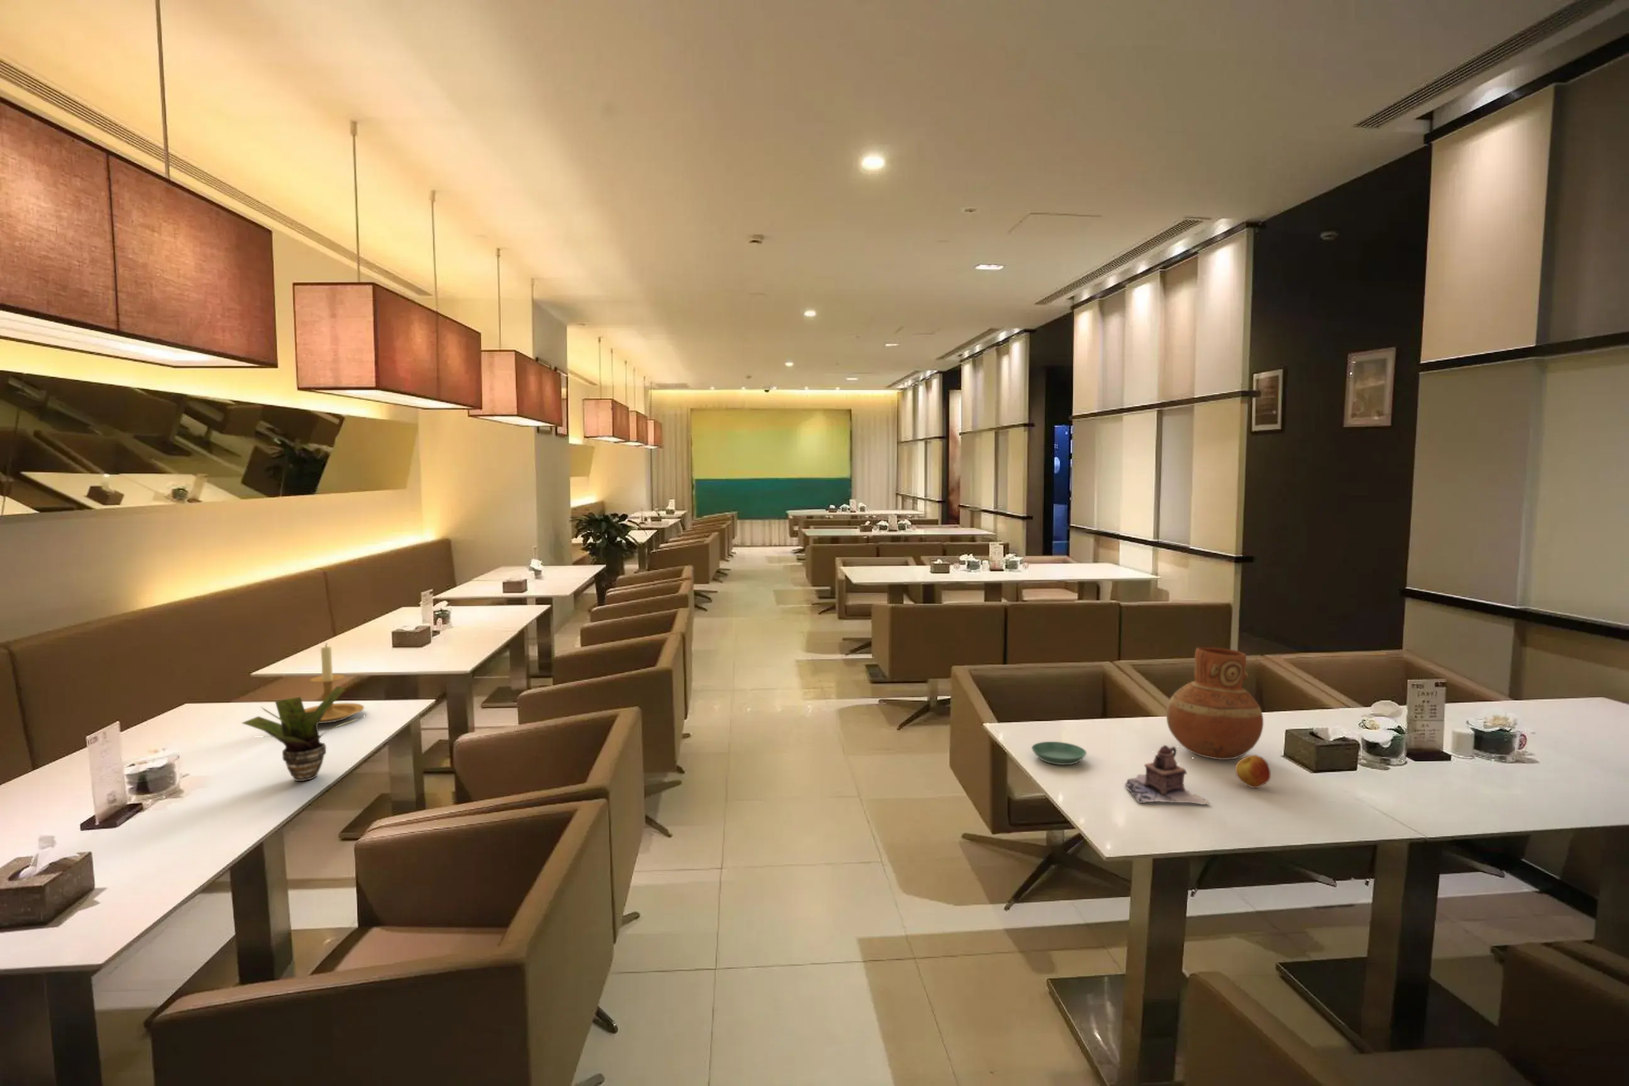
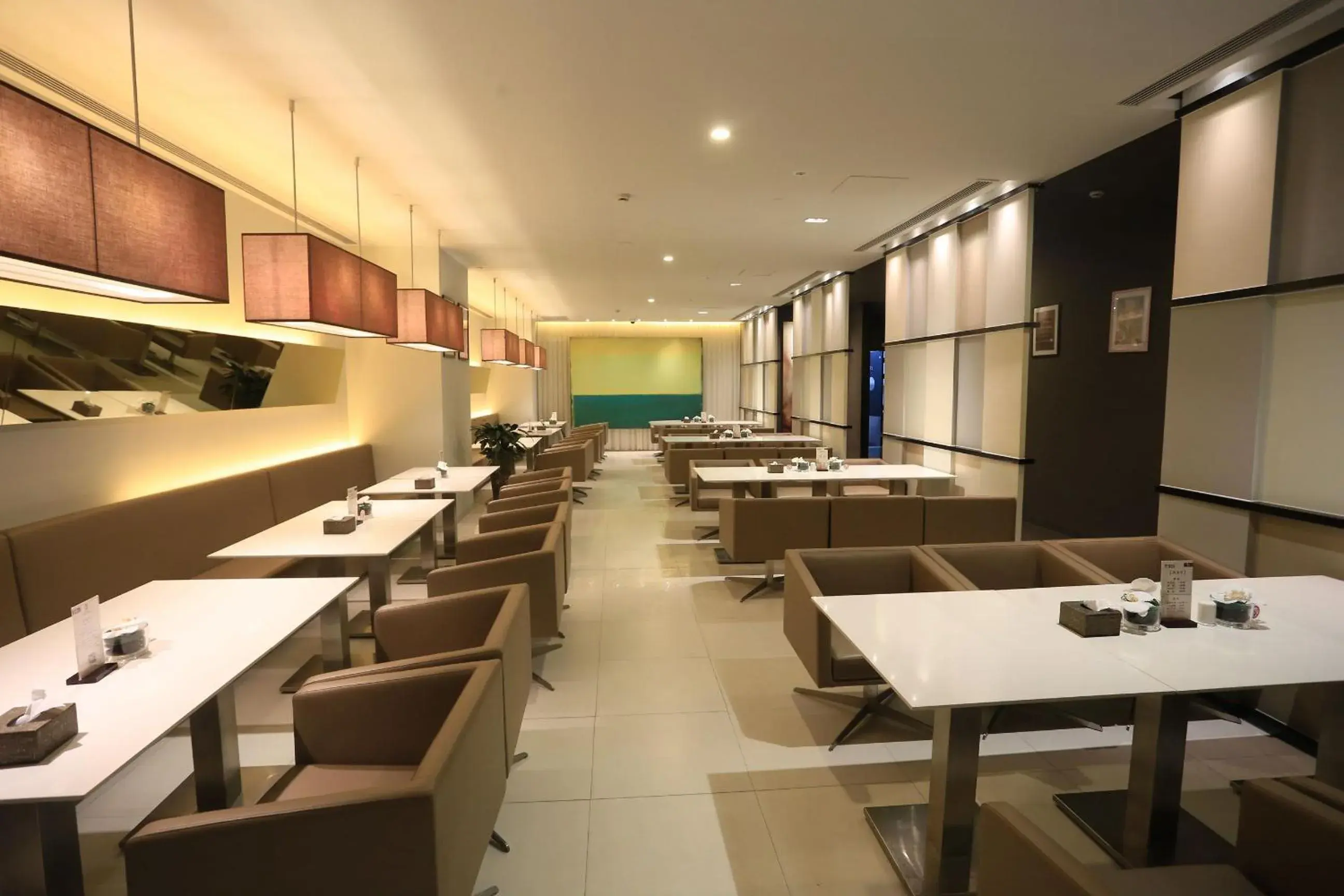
- potted plant (302, 736)
- apple (1252, 771)
- vase (1214, 702)
- saucer (1058, 754)
- teapot (1161, 768)
- candle holder (327, 681)
